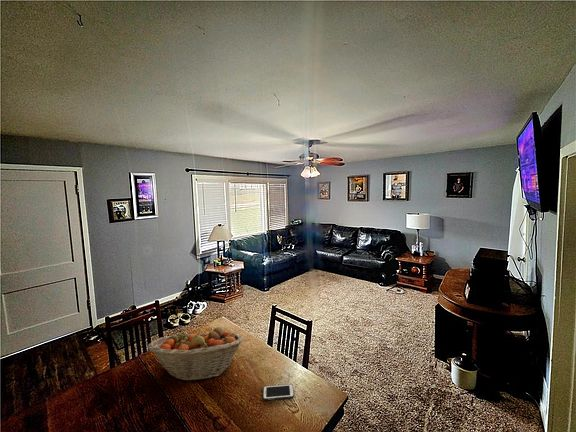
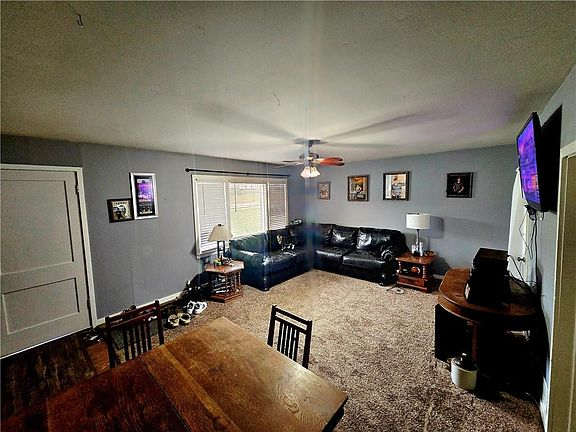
- cell phone (278, 391)
- fruit basket (197, 348)
